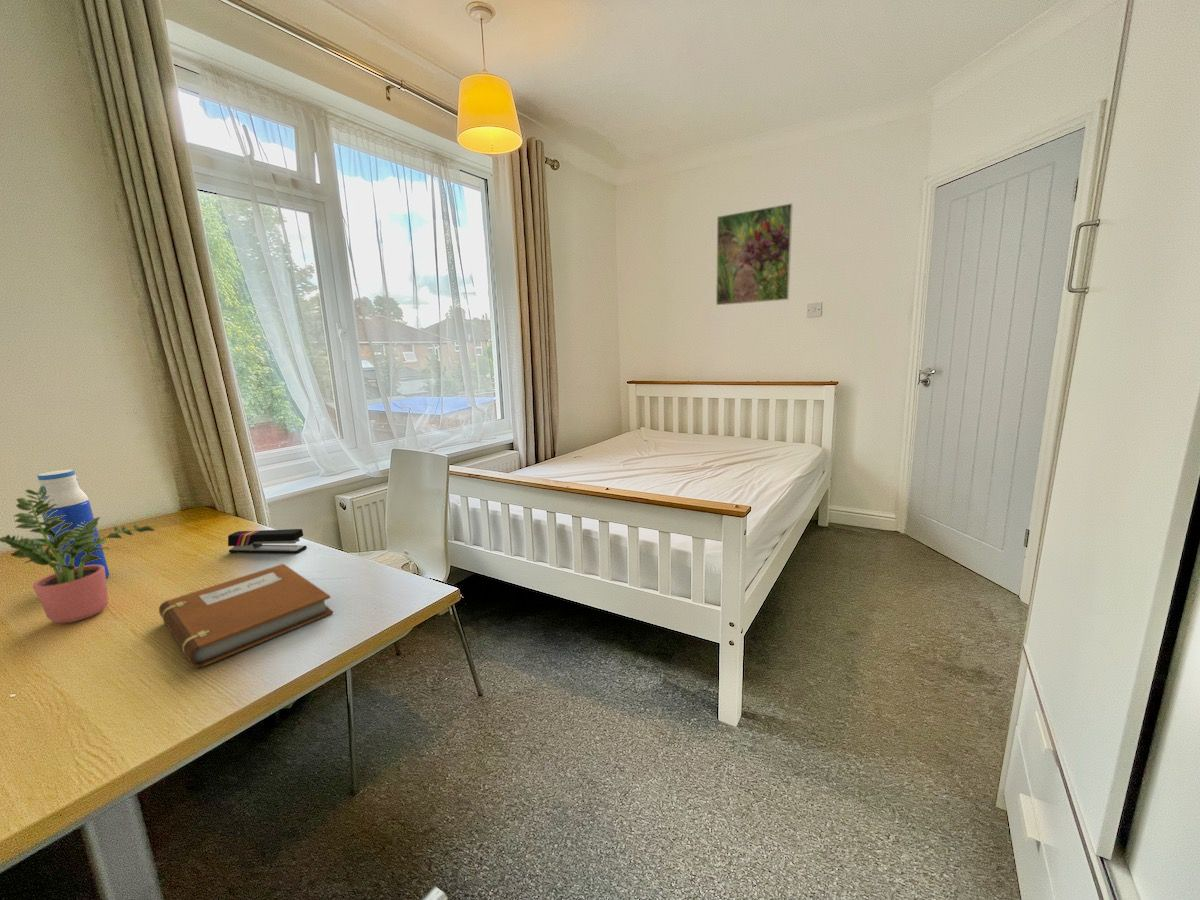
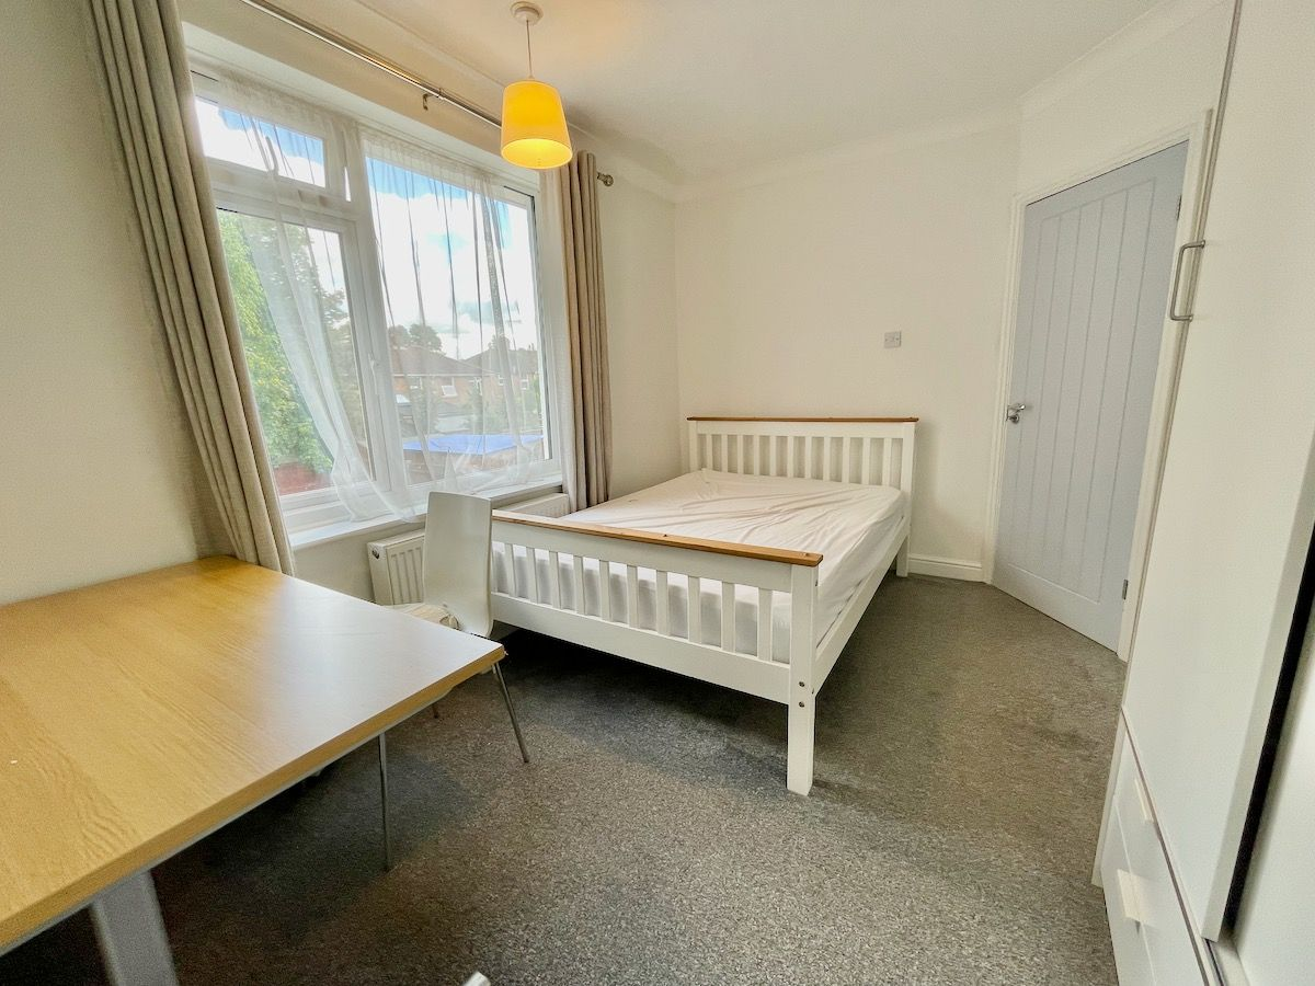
- water bottle (72, 528)
- potted plant (90, 550)
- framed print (752, 257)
- notebook (244, 606)
- stapler (266, 540)
